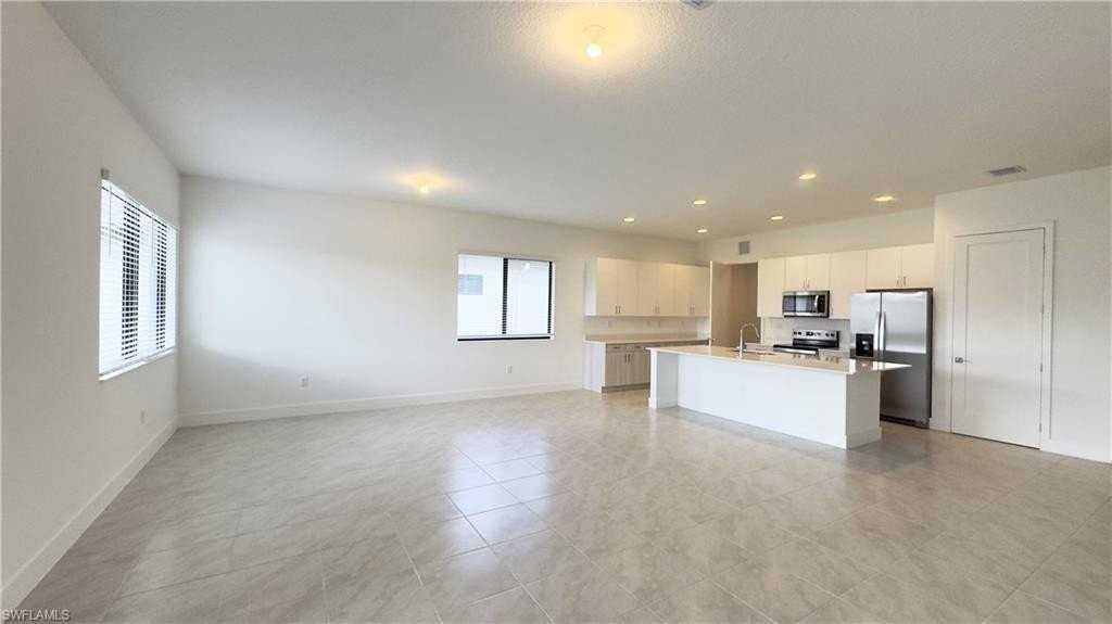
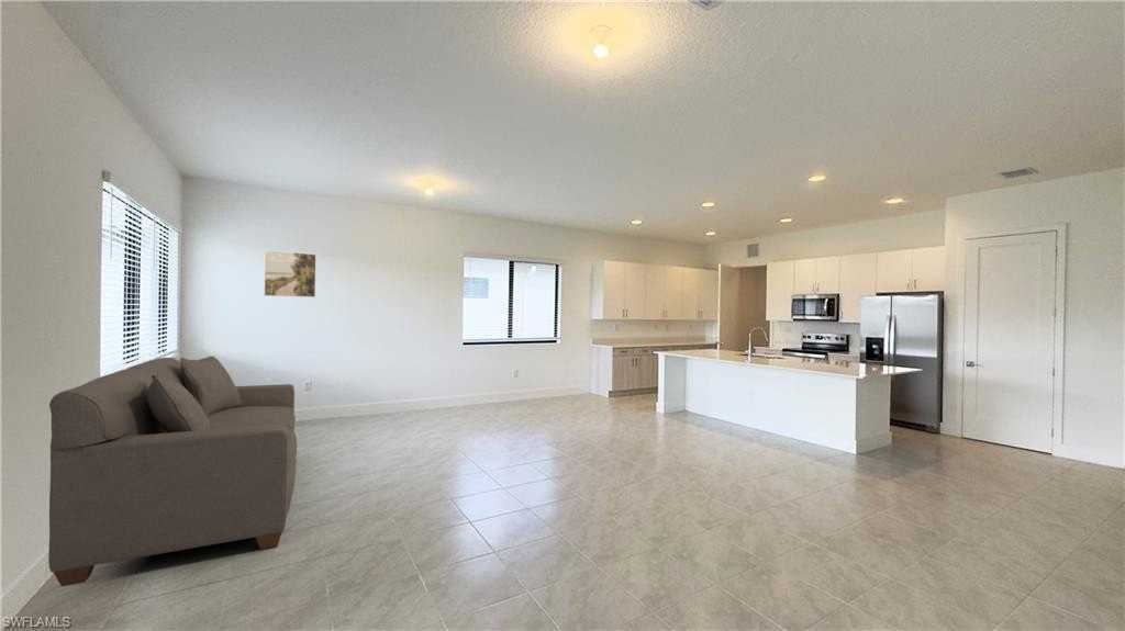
+ sofa (212, 431)
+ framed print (290, 274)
